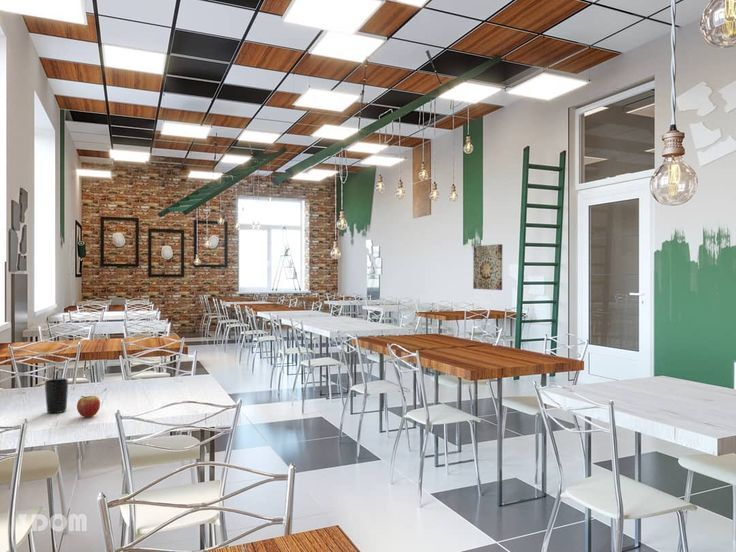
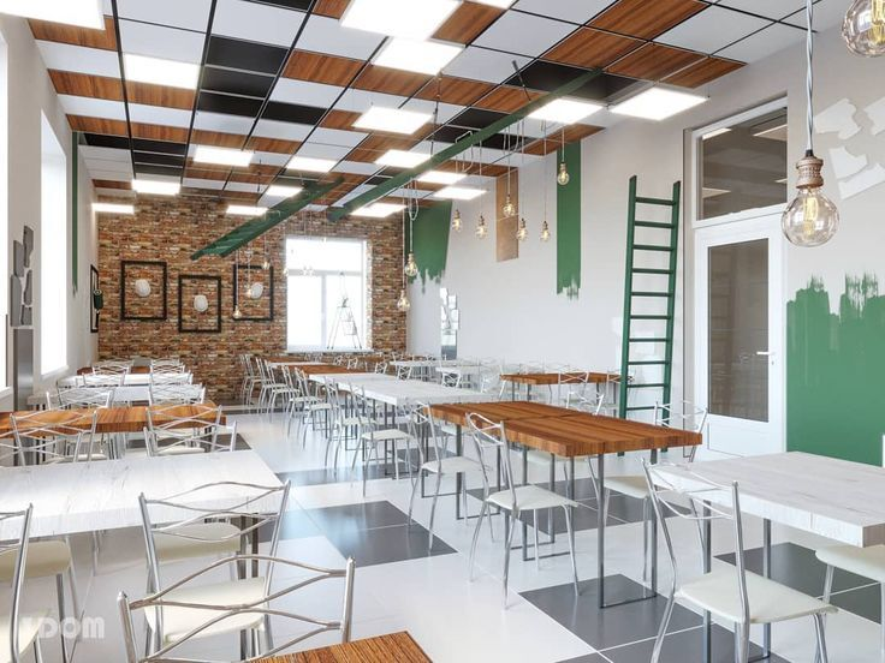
- wall art (487, 267)
- cup (56, 395)
- fruit (88, 405)
